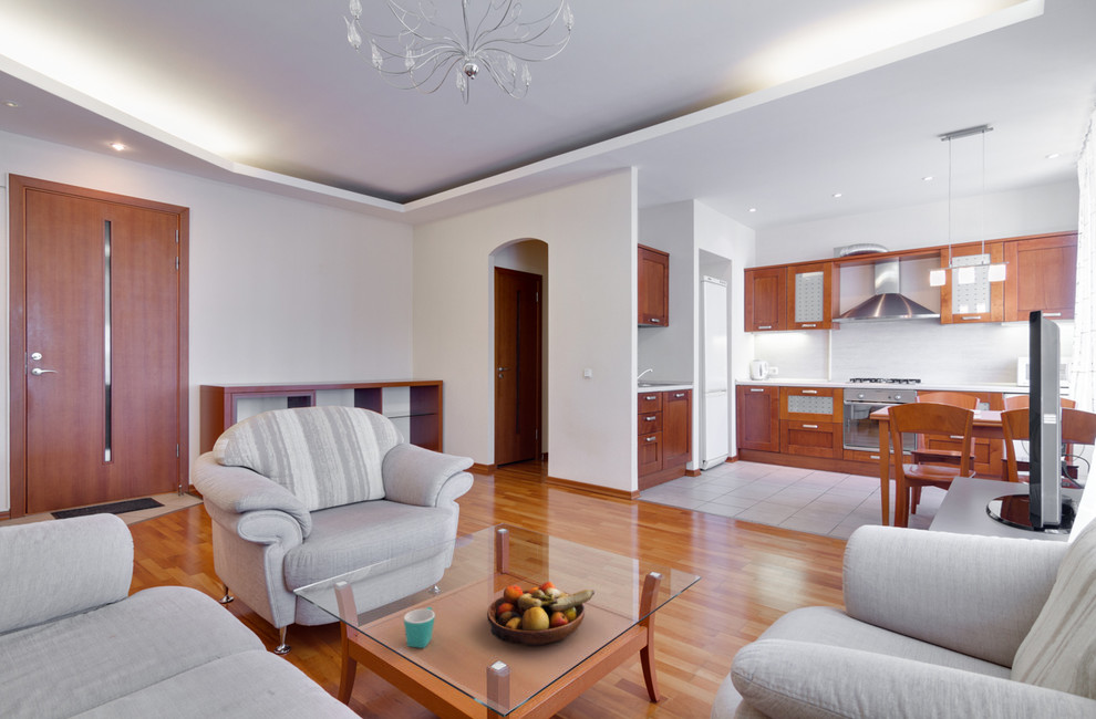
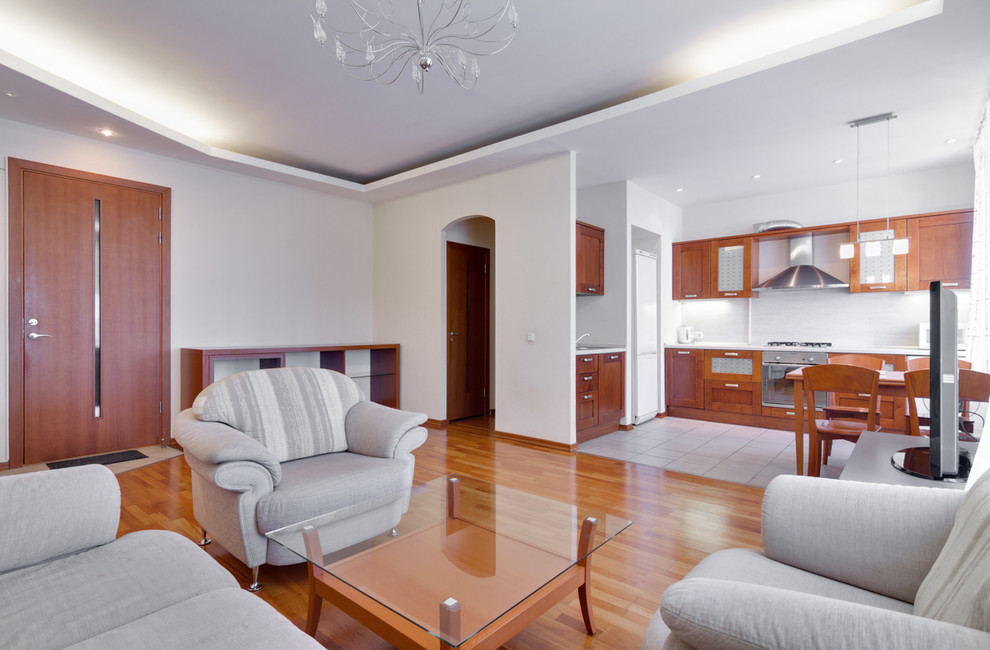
- fruit bowl (537, 604)
- mug (422, 625)
